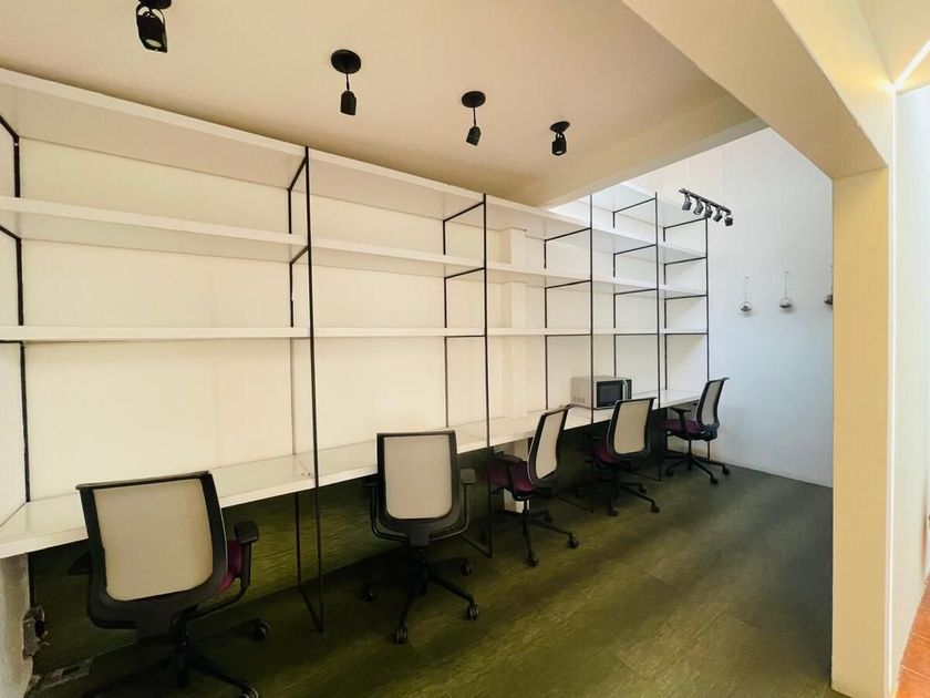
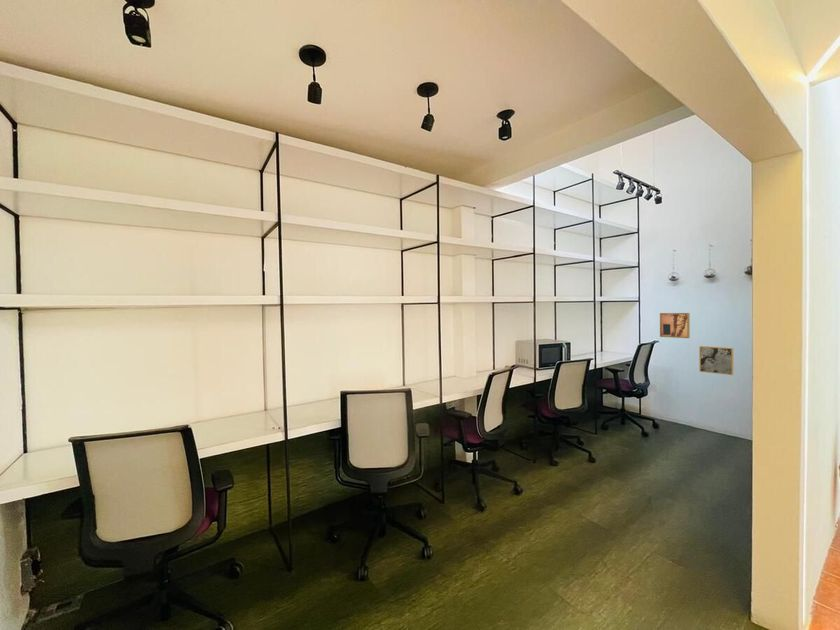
+ wall art (674, 325)
+ wall art (715, 360)
